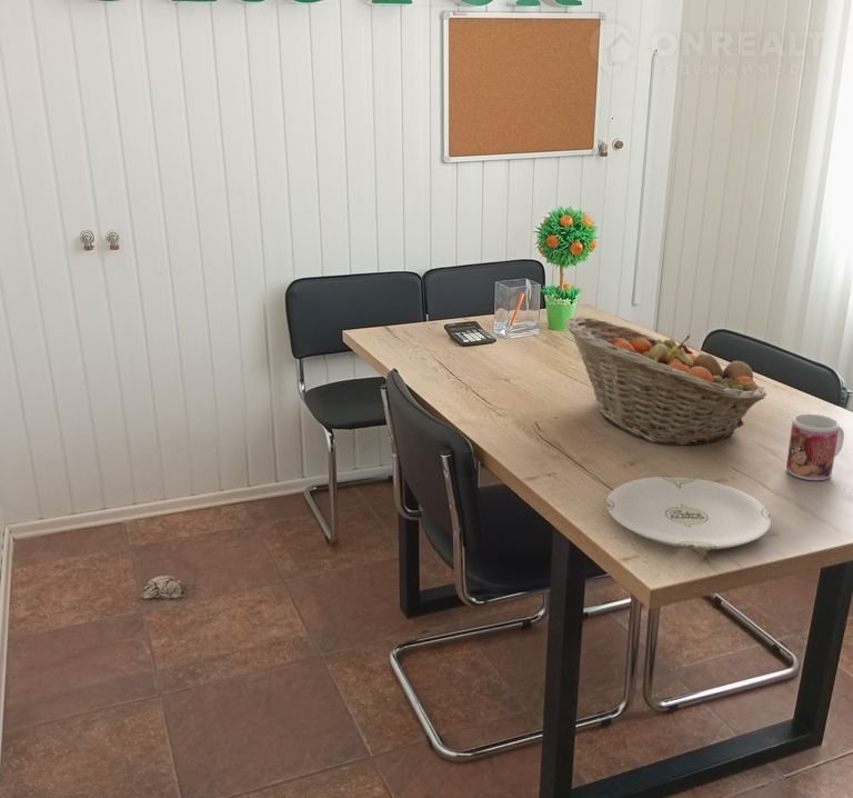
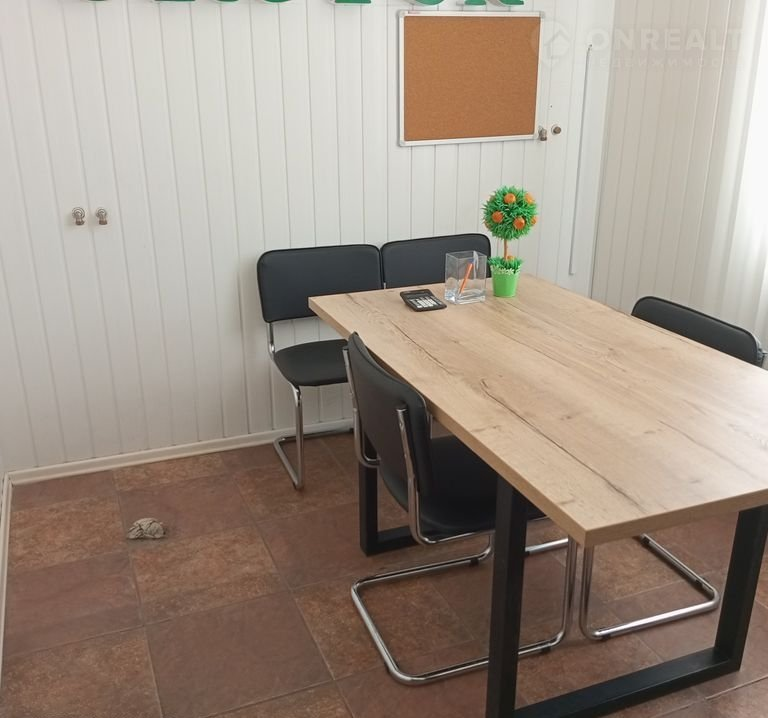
- plate (686, 515)
- fruit basket (659, 372)
- mug (821, 446)
